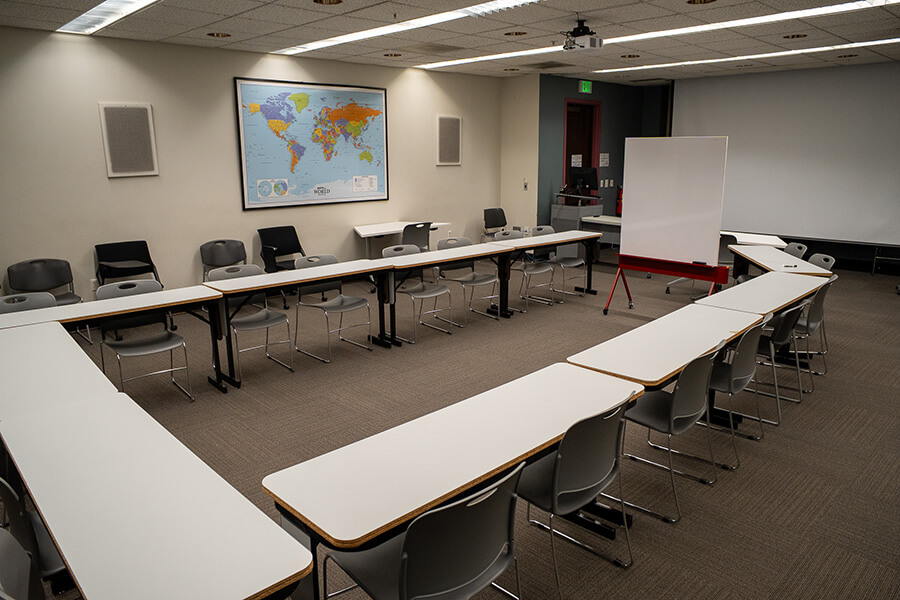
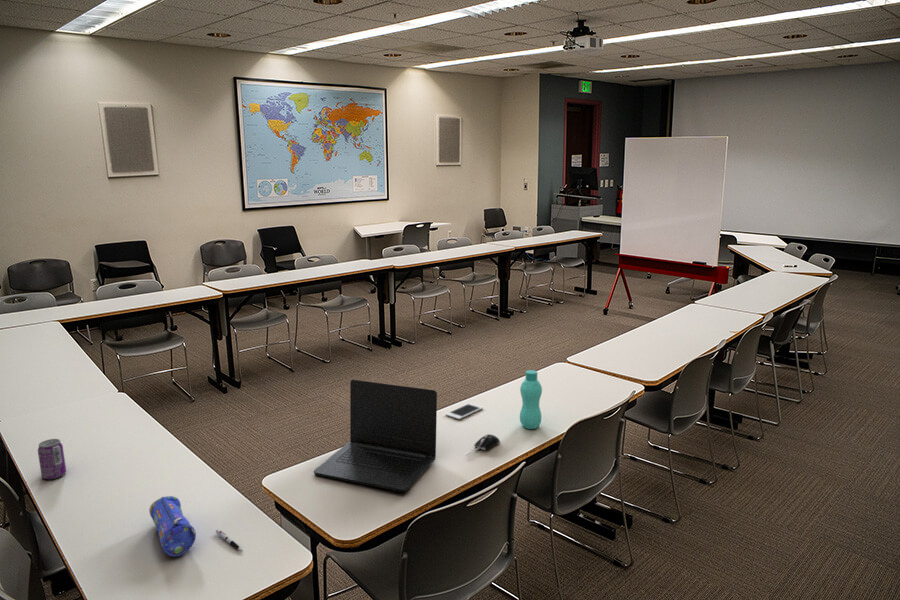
+ pen (229, 540)
+ bottle (530, 399)
+ laptop (376, 432)
+ pencil case (171, 523)
+ beverage can (51, 459)
+ cell phone (464, 411)
+ computer mouse (481, 443)
